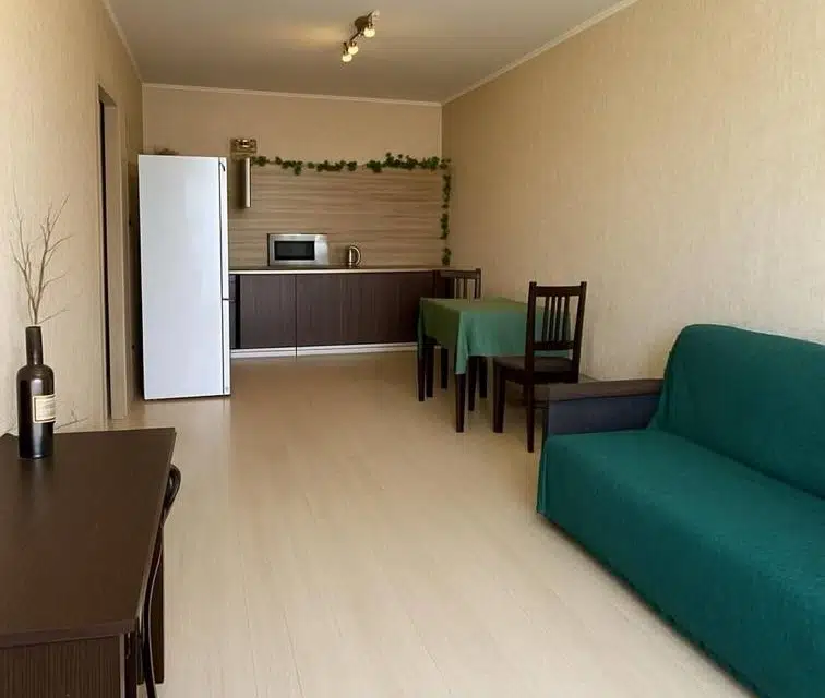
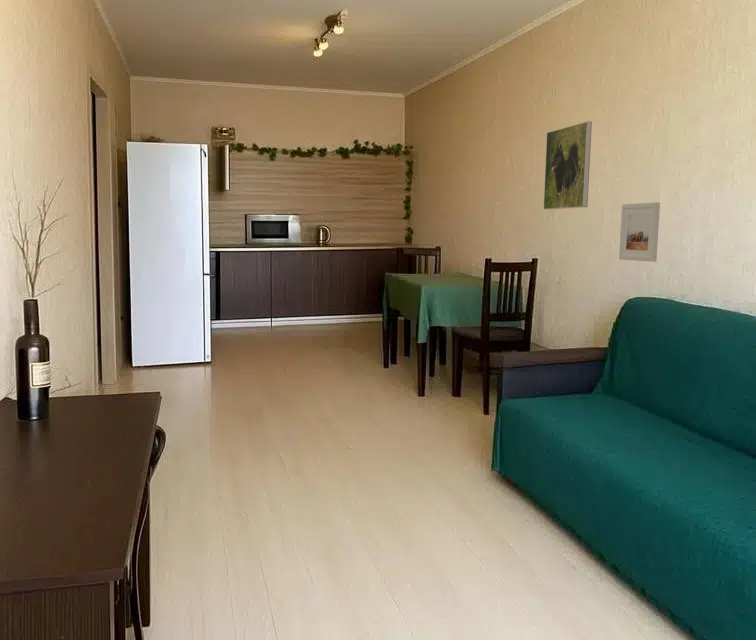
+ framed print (638, 232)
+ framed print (566, 168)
